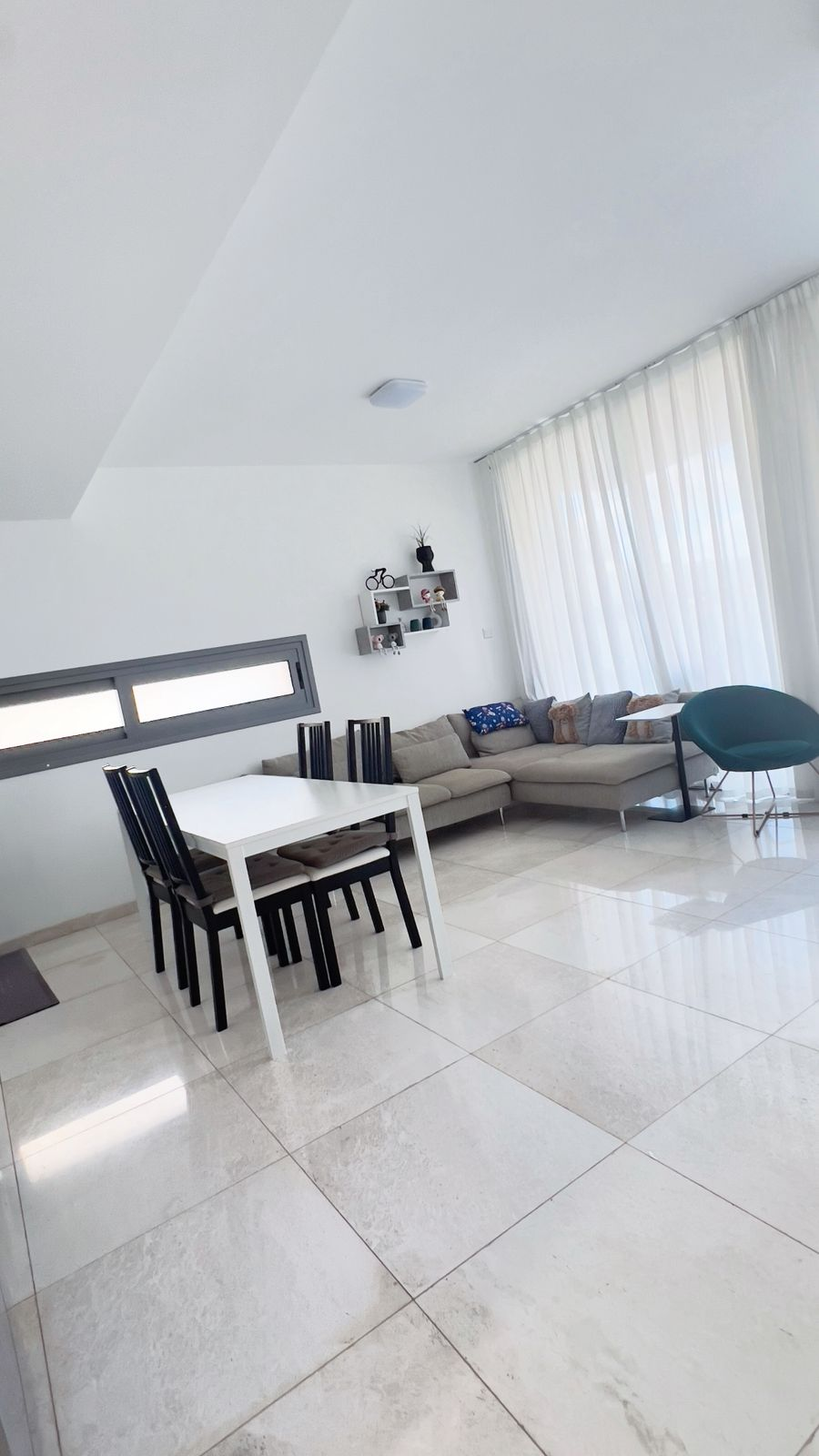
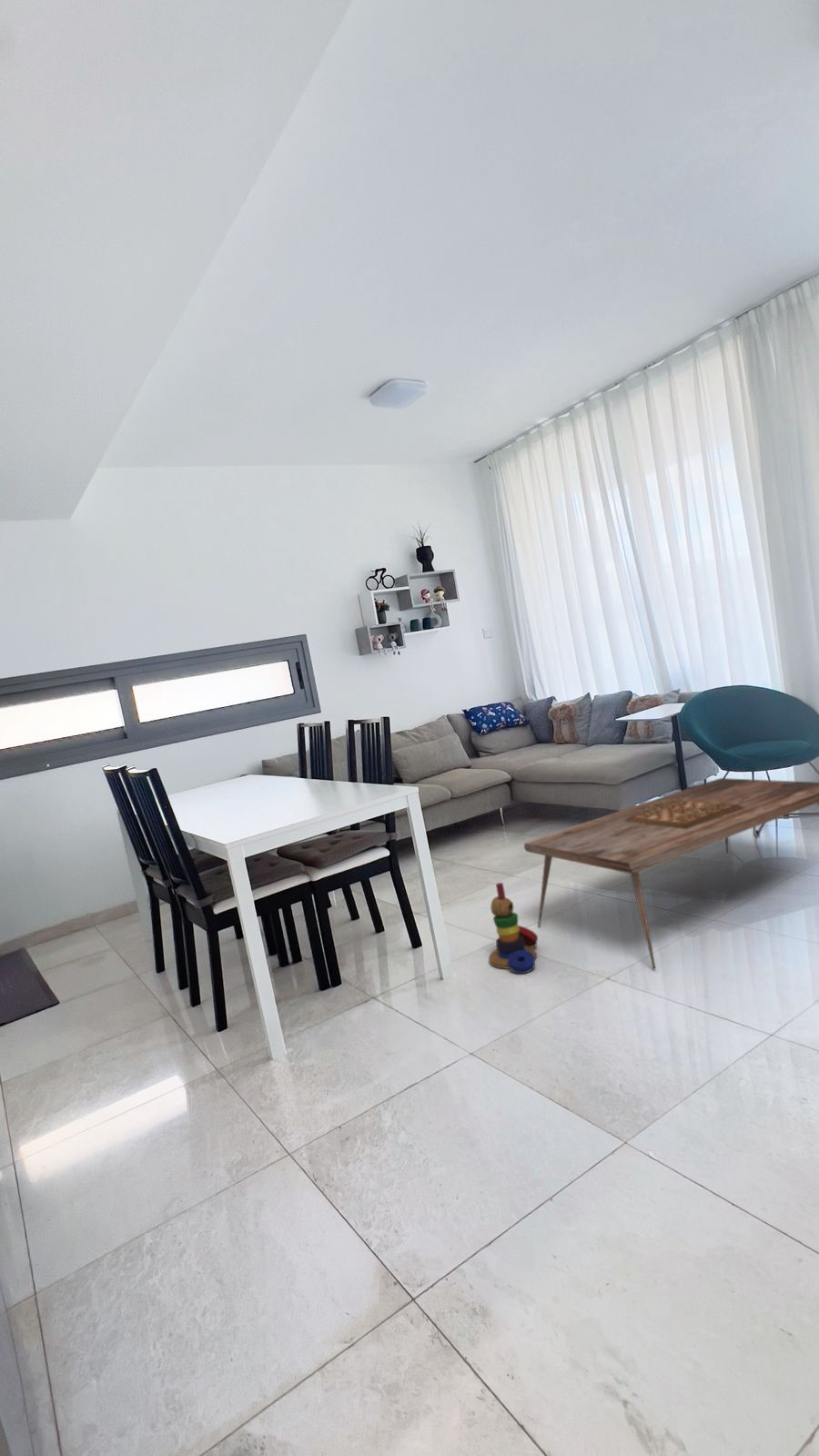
+ stacking toy (511, 921)
+ coffee table (689, 851)
